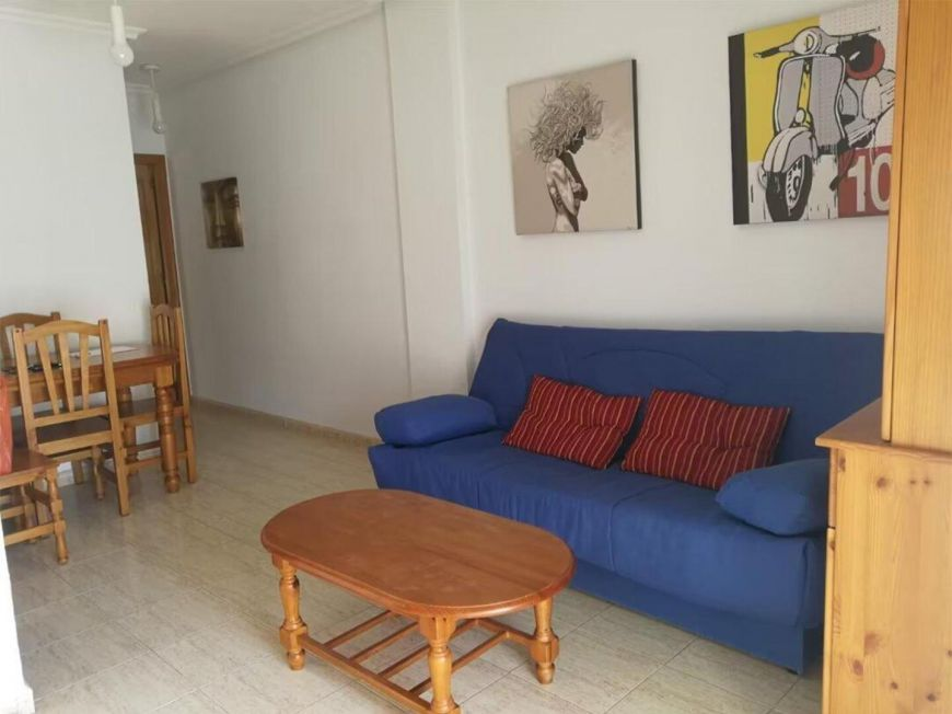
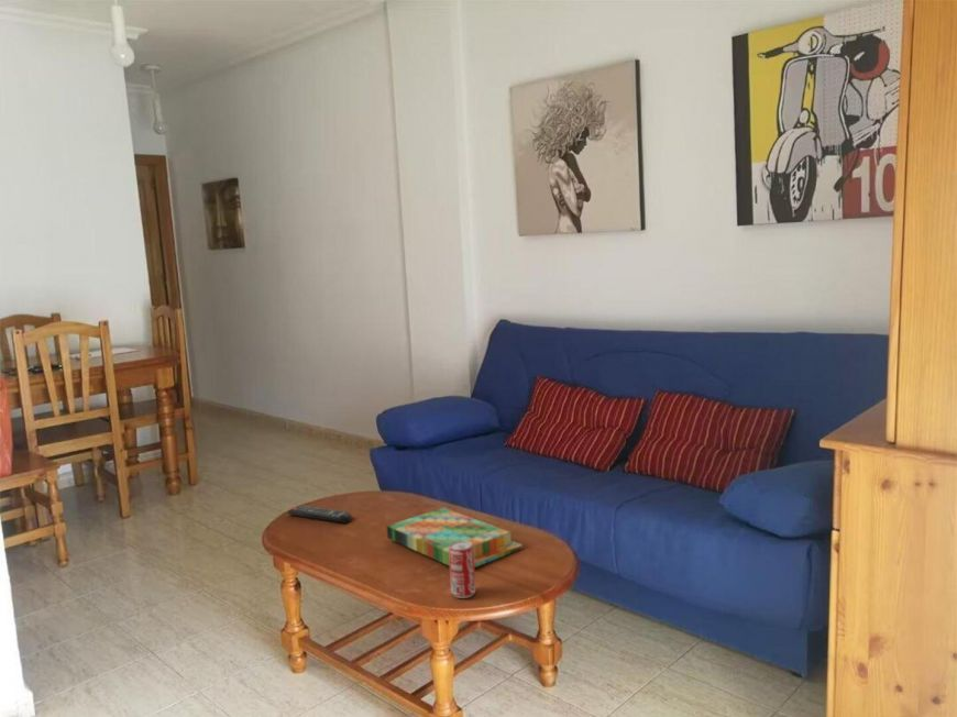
+ beverage can (462, 569)
+ board game (450, 534)
+ remote control (319, 514)
